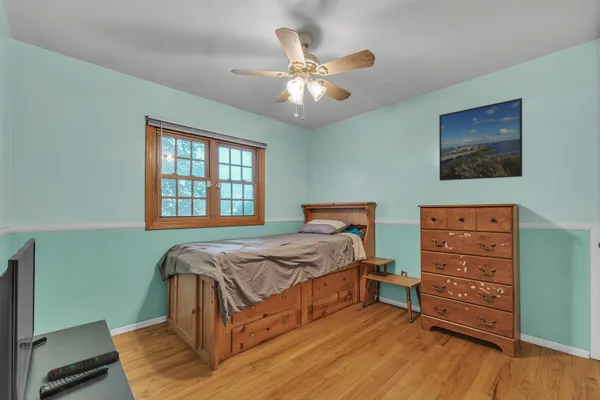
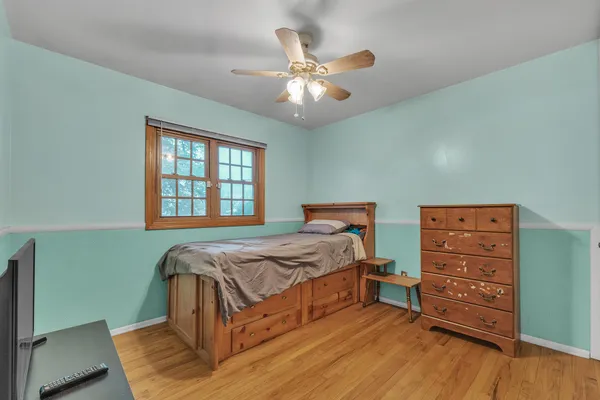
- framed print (477, 143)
- remote control (85, 364)
